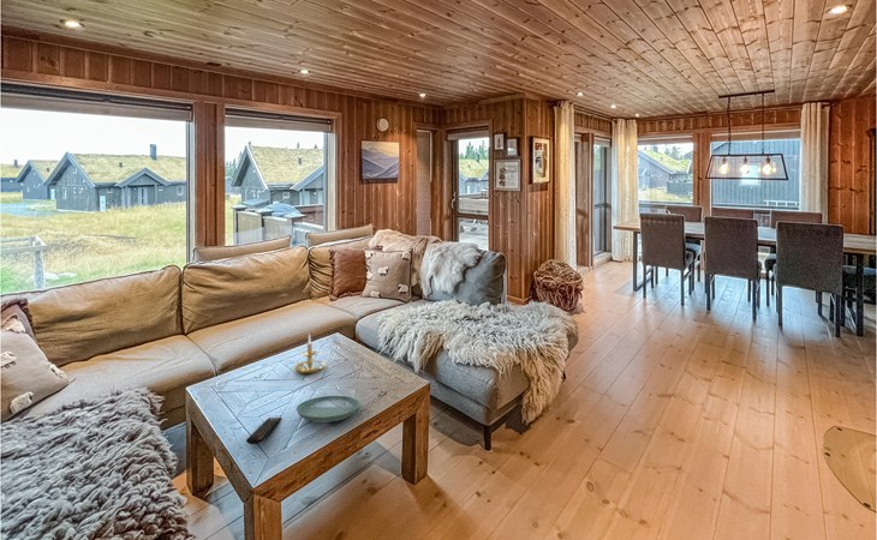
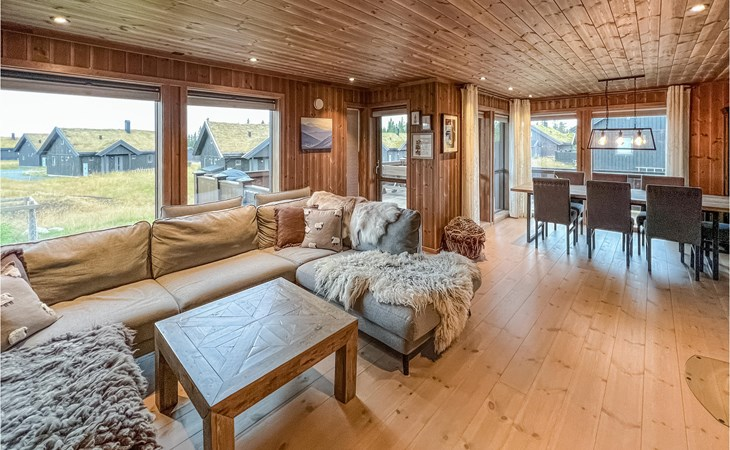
- saucer (328, 409)
- candle holder (309, 352)
- remote control (267, 427)
